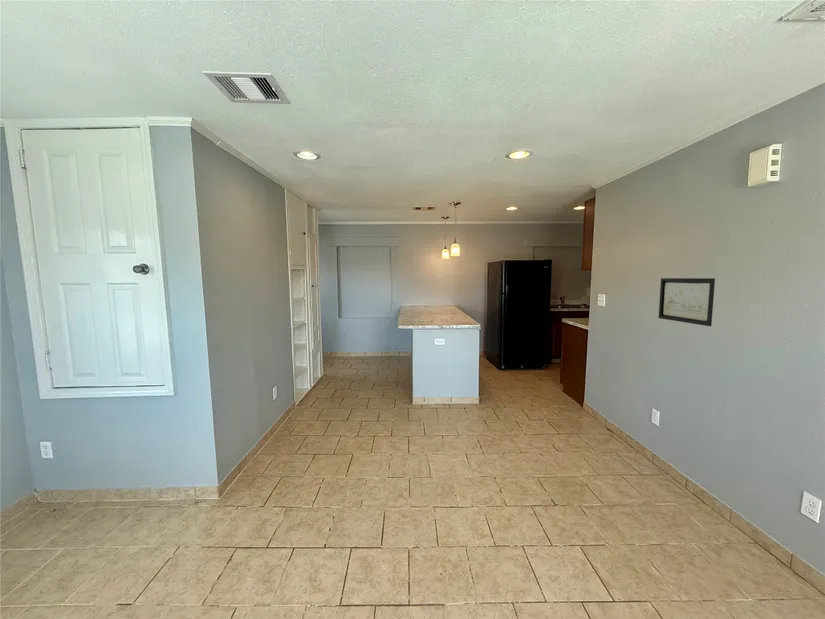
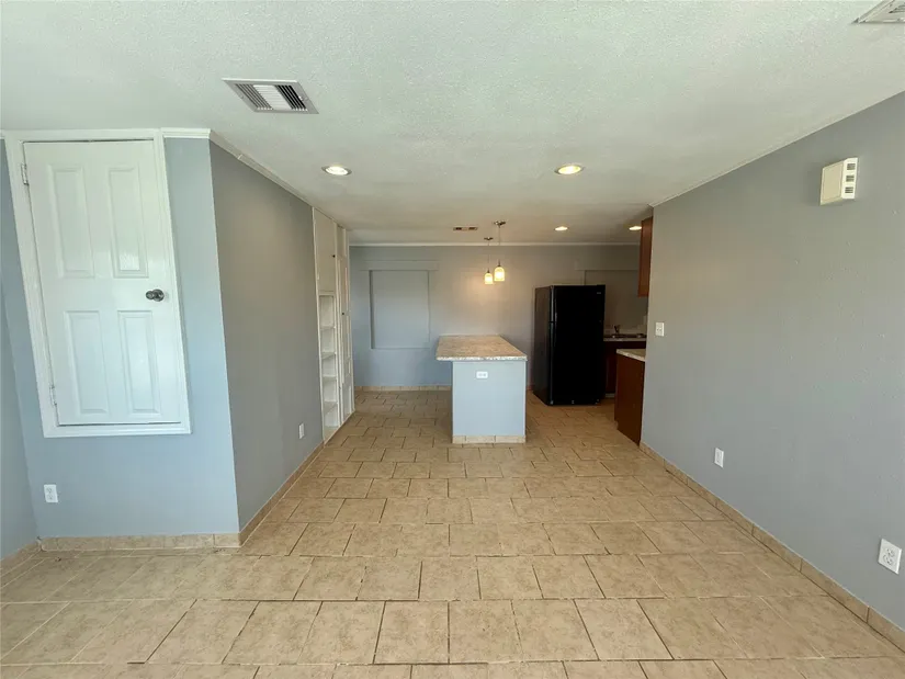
- wall art (684, 300)
